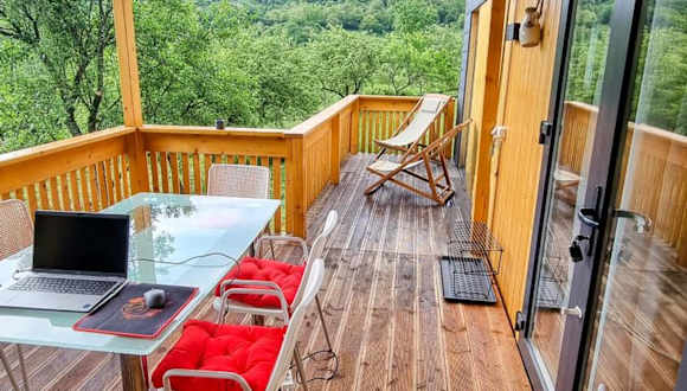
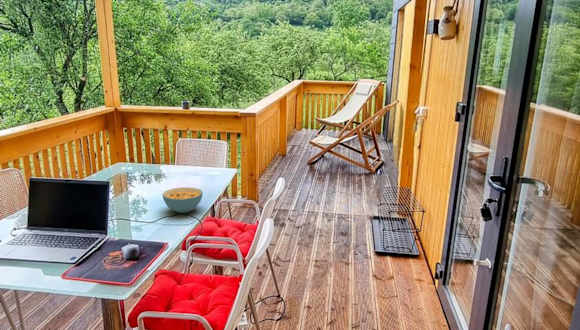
+ cereal bowl (183, 202)
